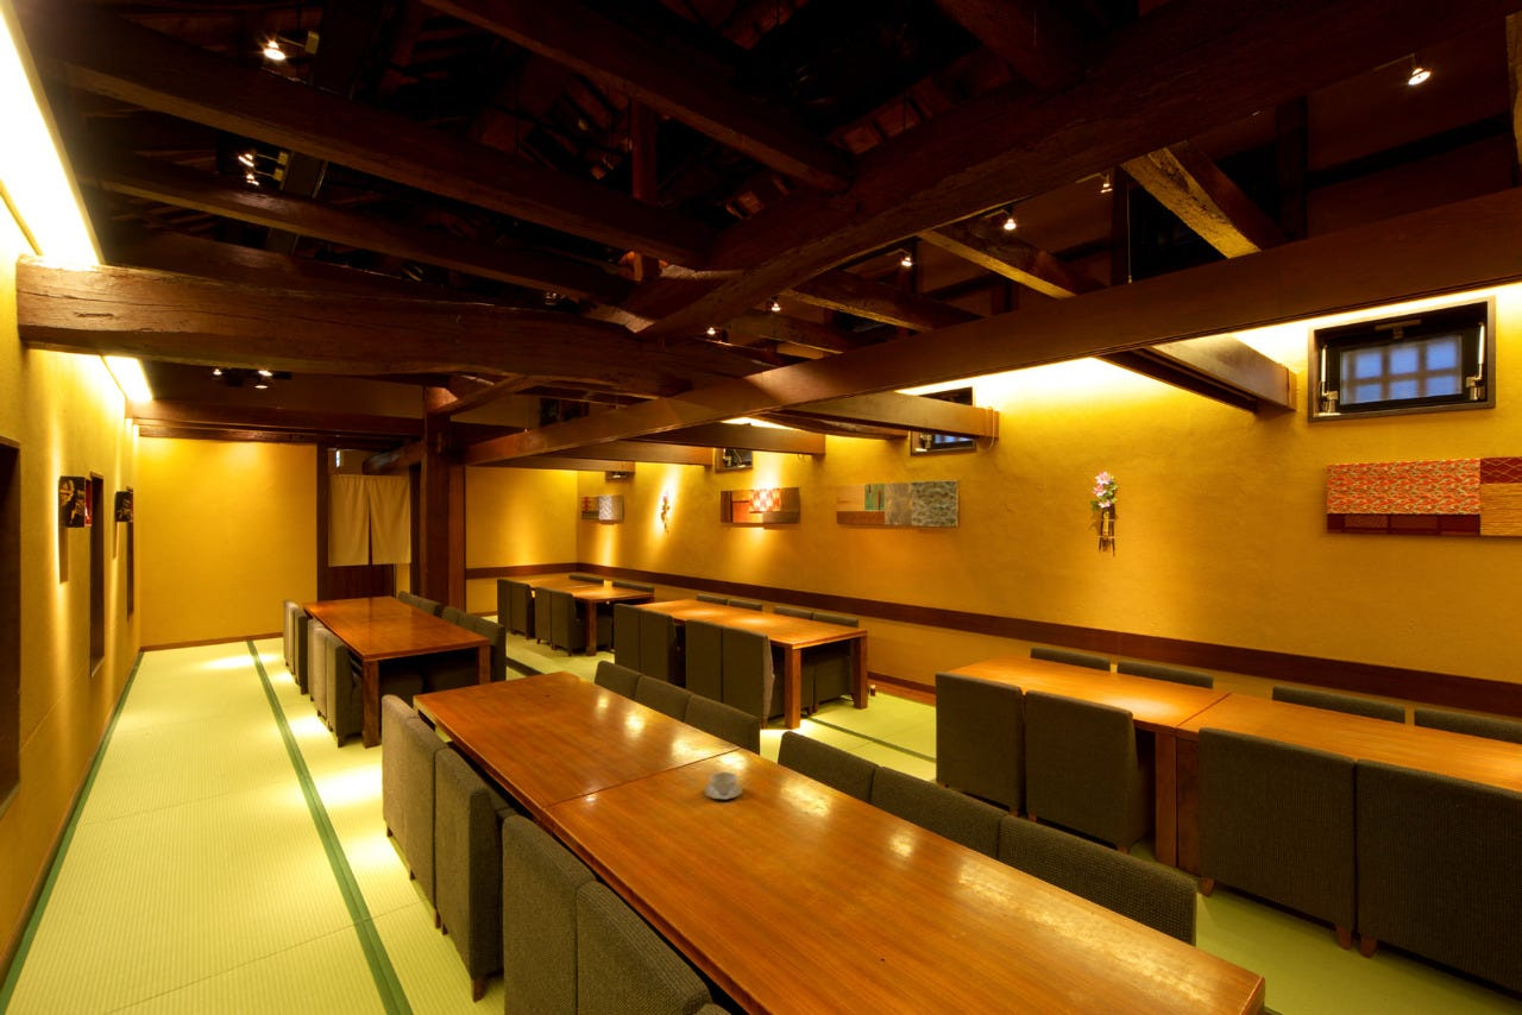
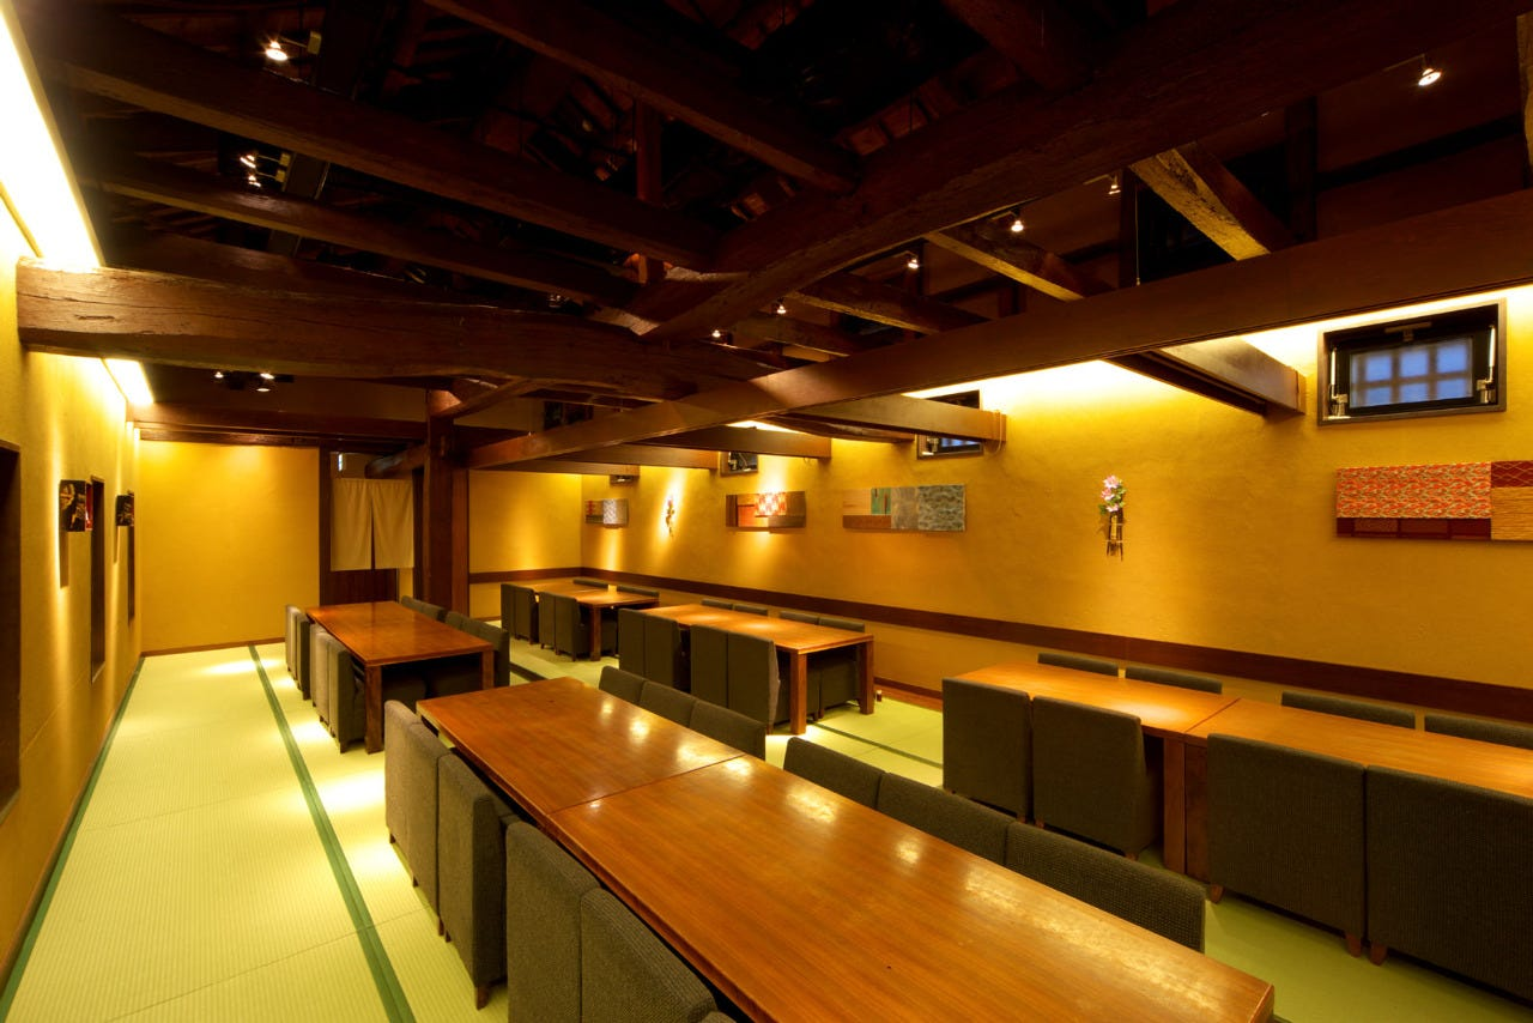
- chinaware (723, 784)
